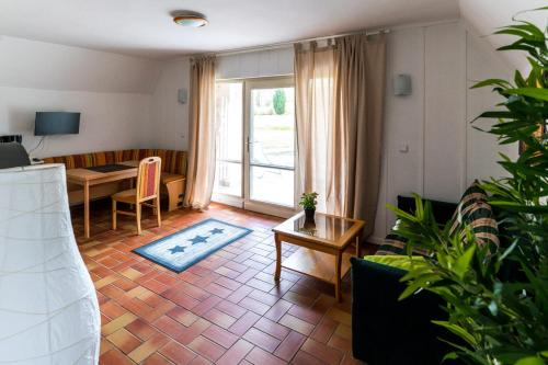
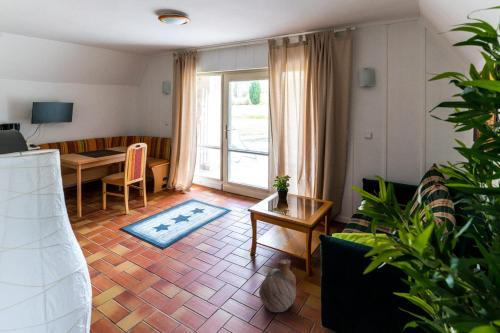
+ vase (278, 283)
